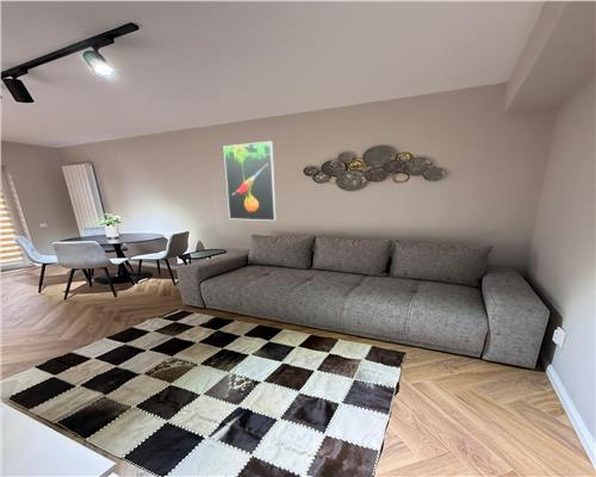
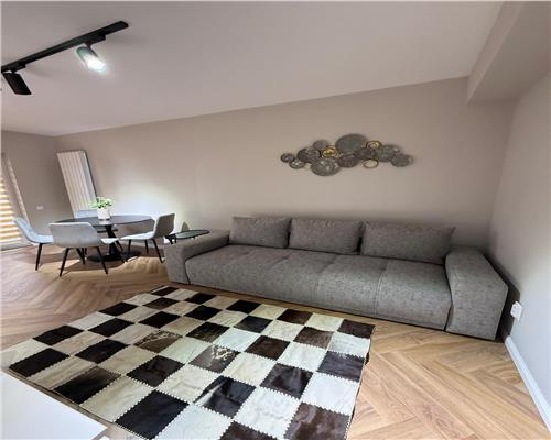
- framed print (249, 182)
